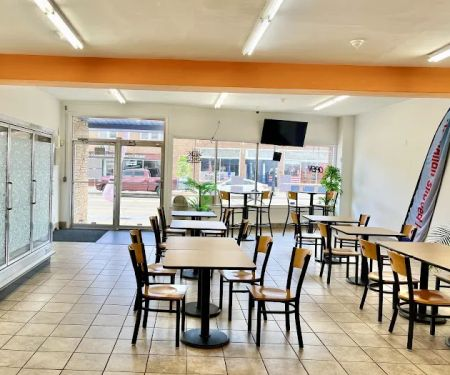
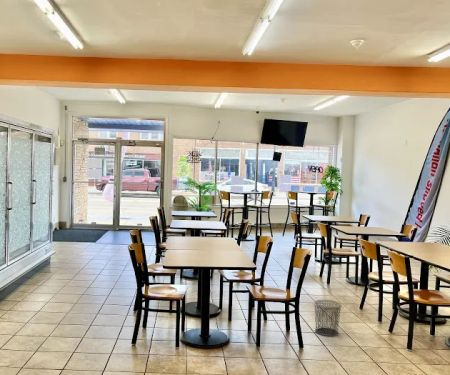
+ waste bin (327, 317)
